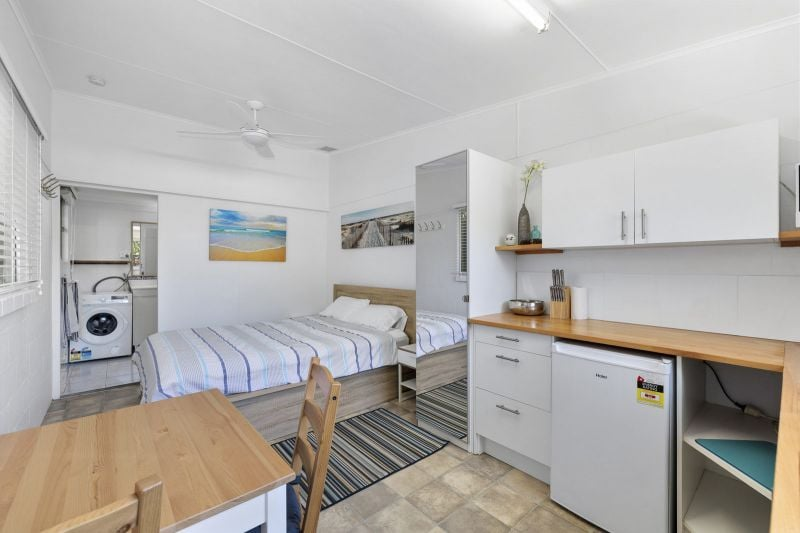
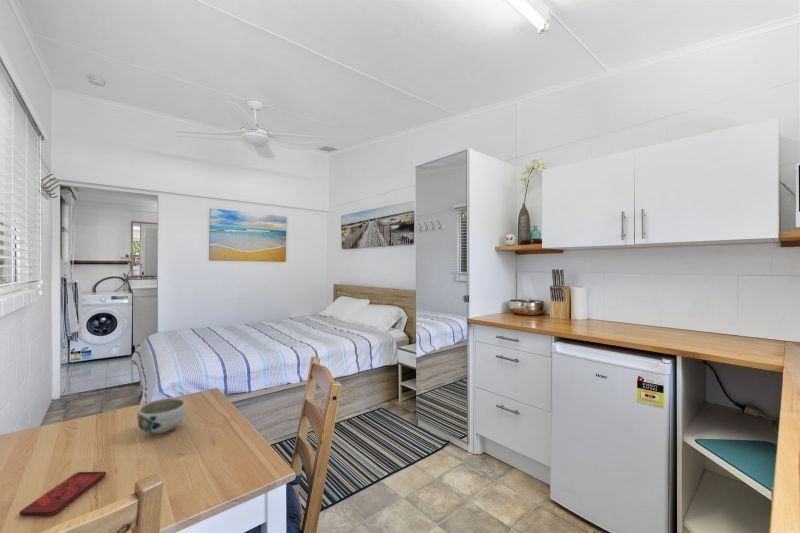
+ bowl (162, 417)
+ smartphone (66, 491)
